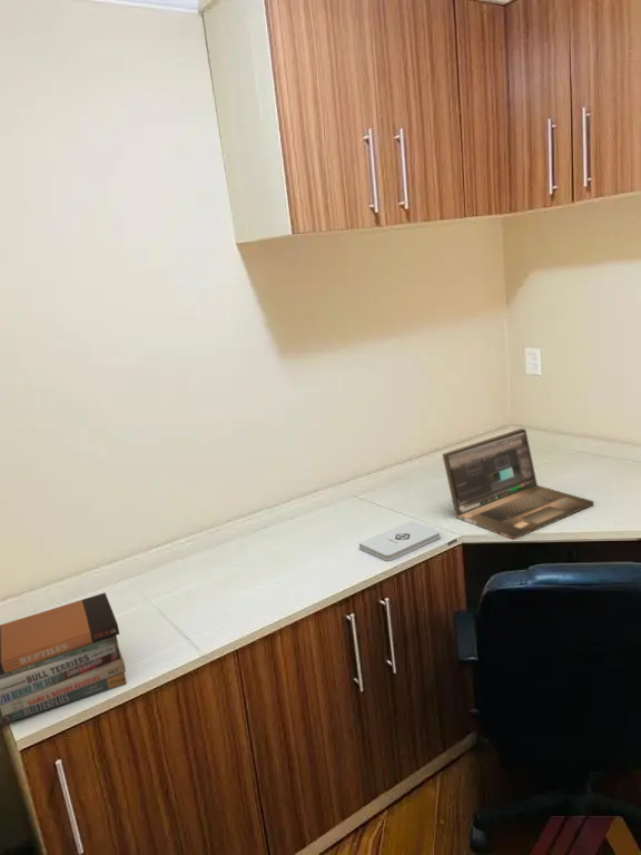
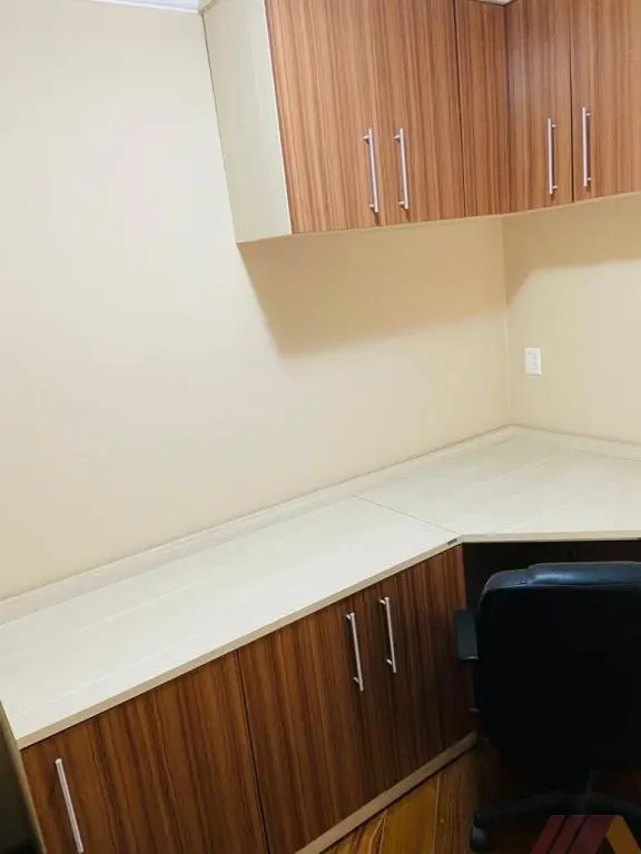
- notepad (401, 540)
- book stack (53, 656)
- laptop (517, 479)
